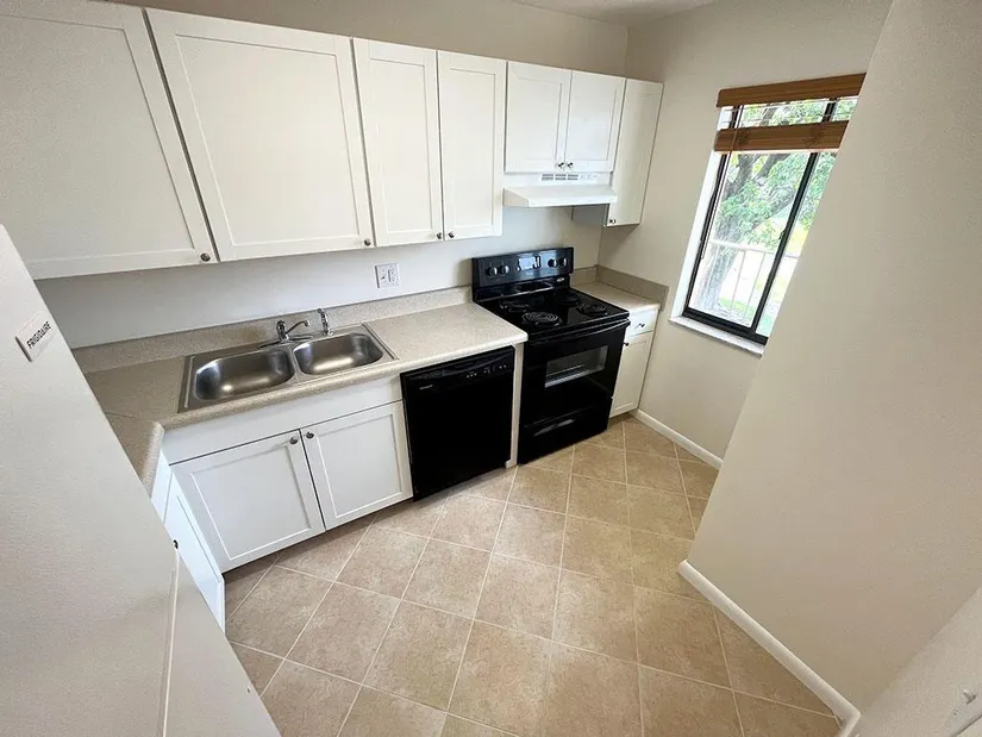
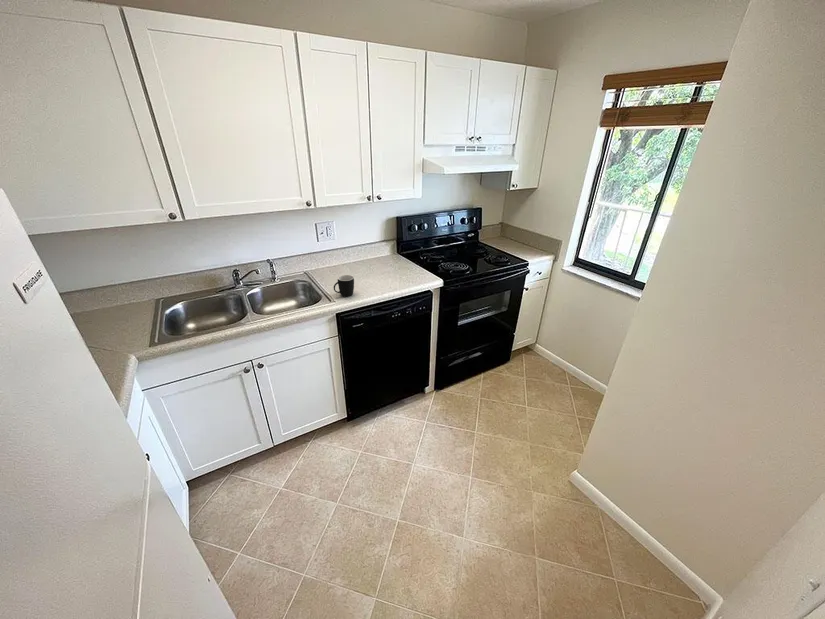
+ mug (343, 286)
